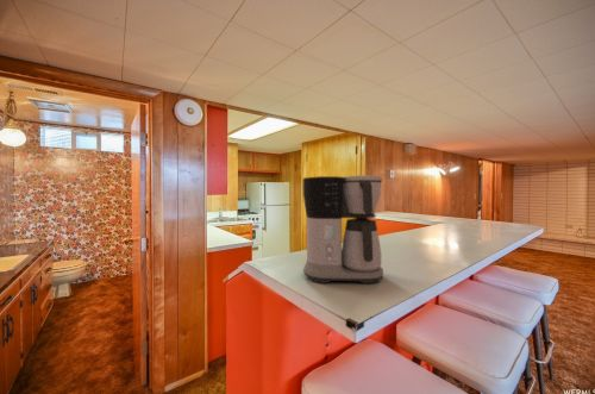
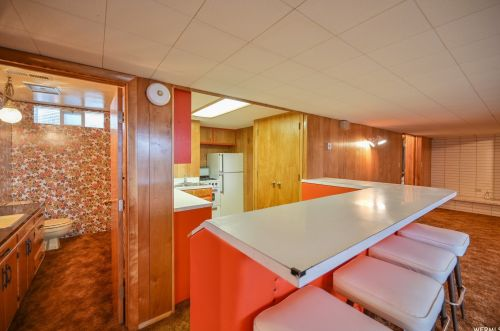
- coffee maker (340, 226)
